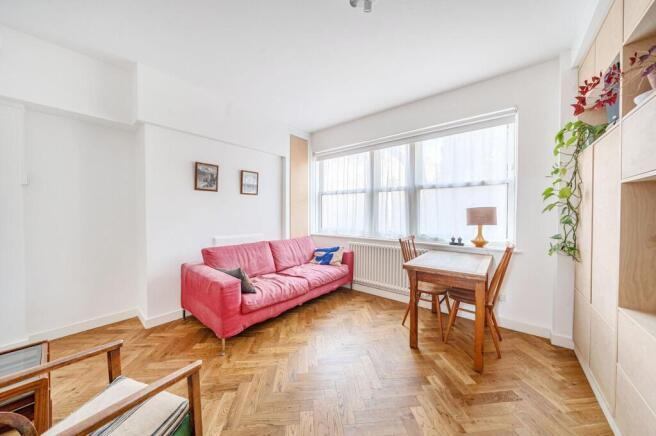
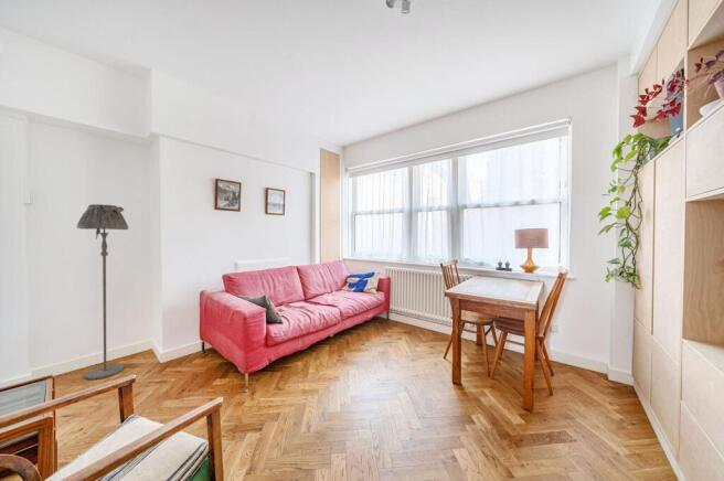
+ floor lamp (104, 289)
